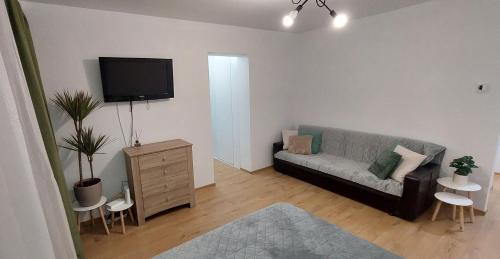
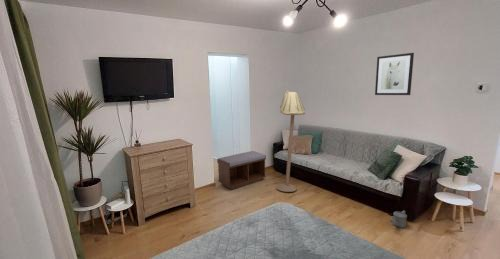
+ bench (242, 168)
+ watering can (398, 220)
+ floor lamp (290, 140)
+ wall art (393, 75)
